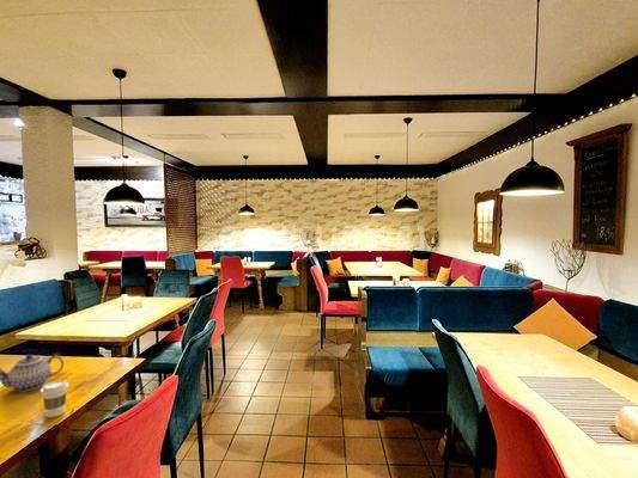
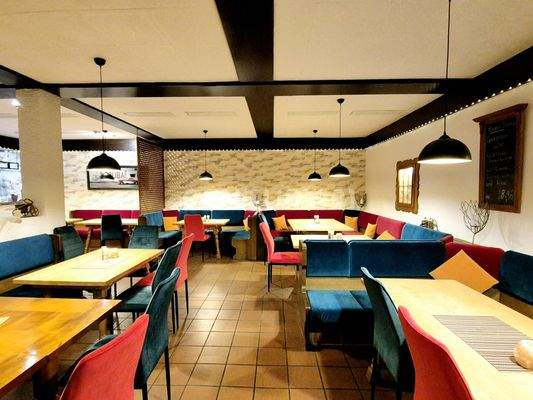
- coffee cup (55, 398)
- teapot (30, 370)
